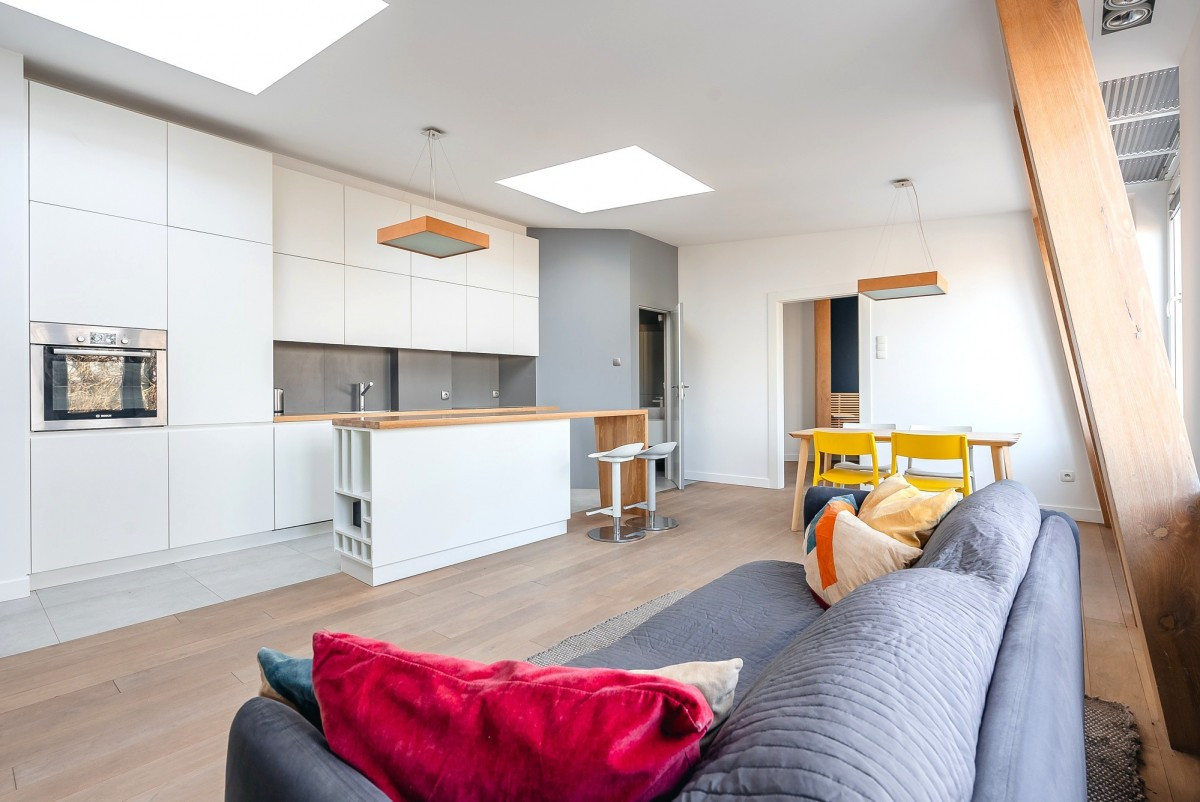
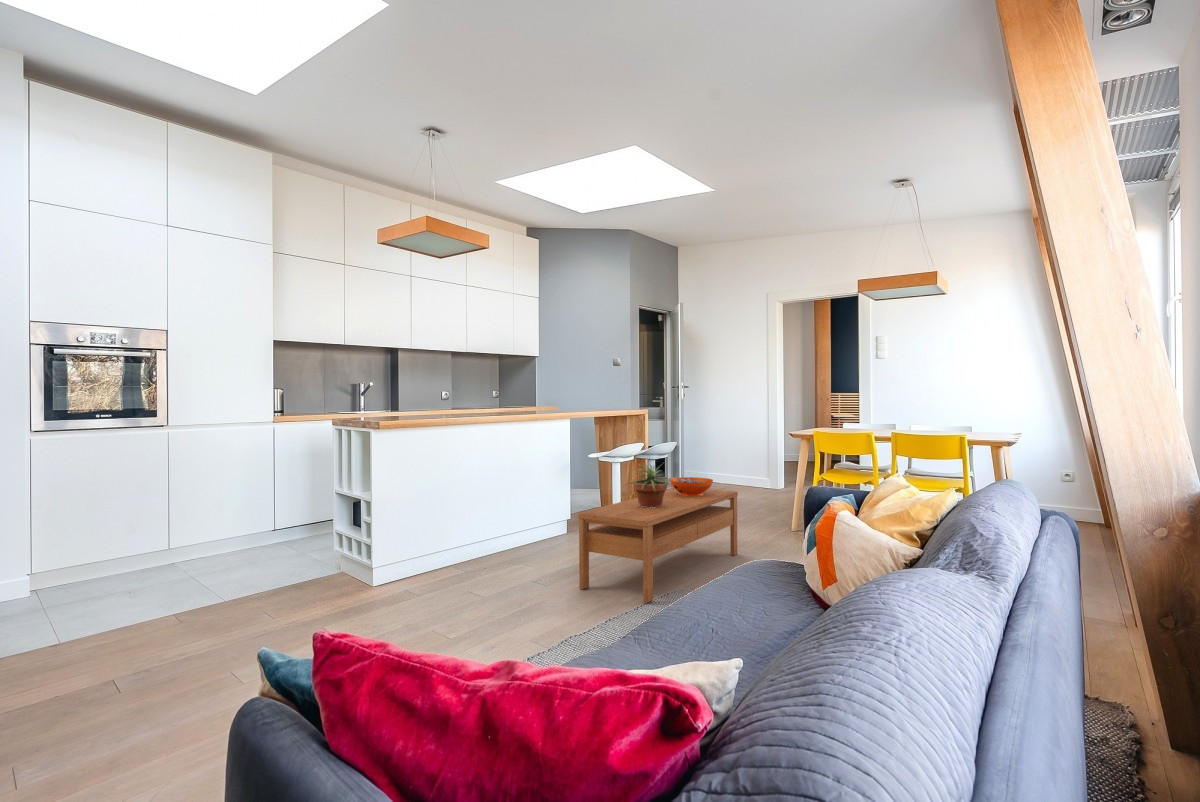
+ coffee table (666, 535)
+ potted plant (650, 484)
+ decorative bowl (691, 486)
